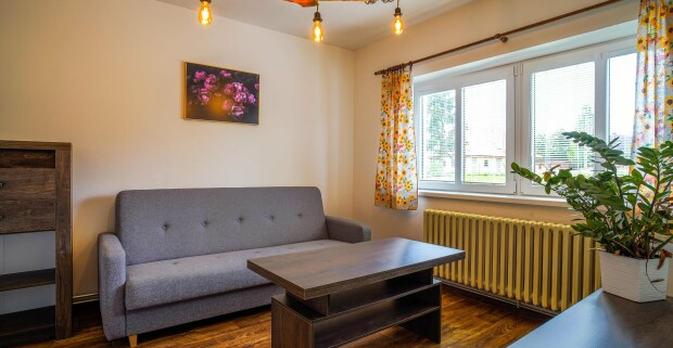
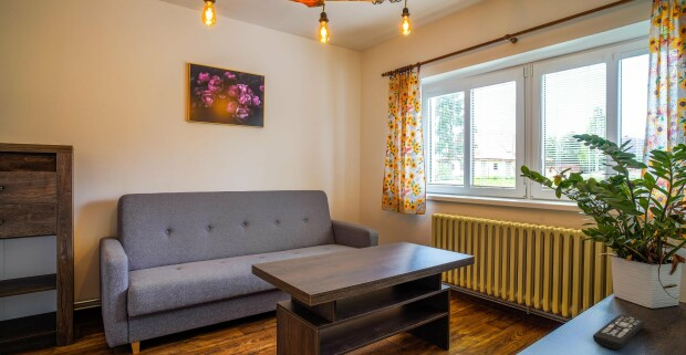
+ remote control (620, 331)
